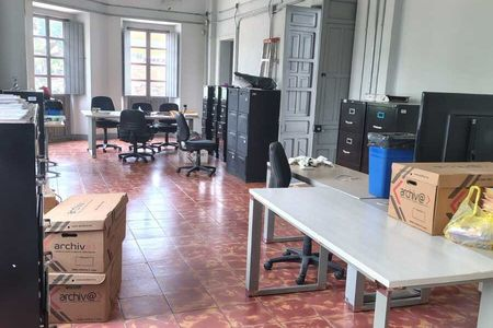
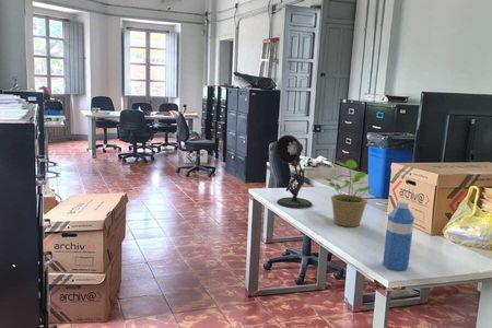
+ desk lamp (295, 168)
+ potted plant (352, 195)
+ water bottle (399, 234)
